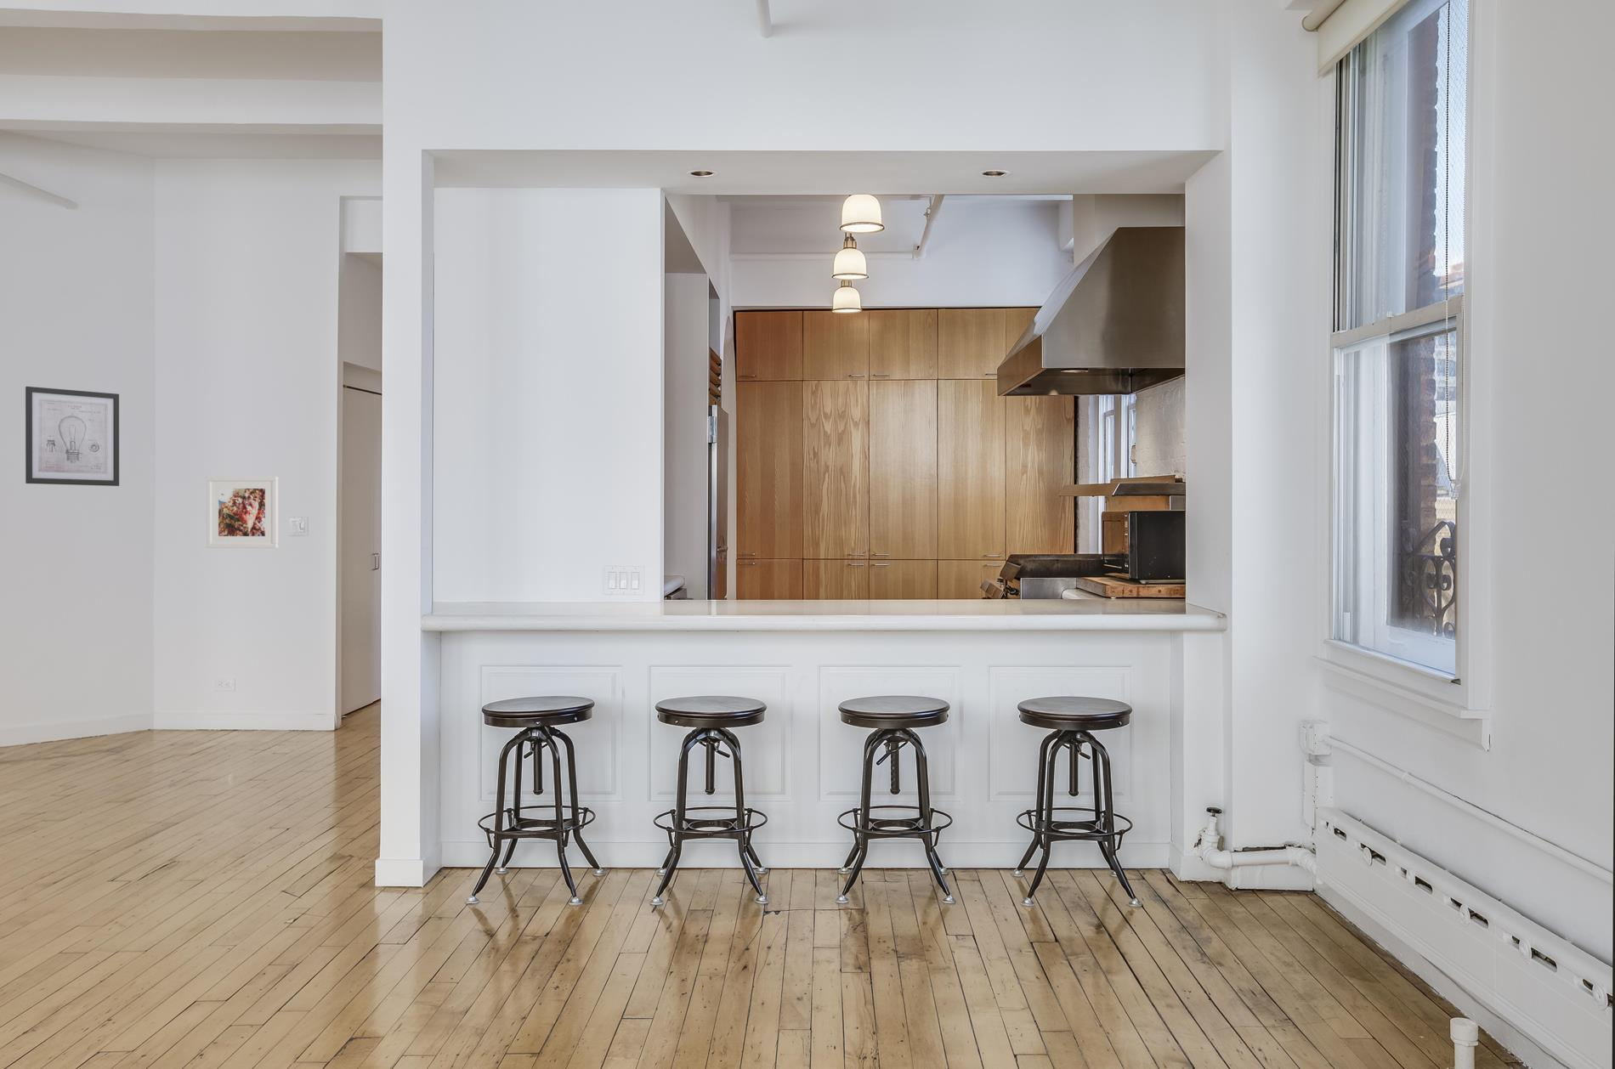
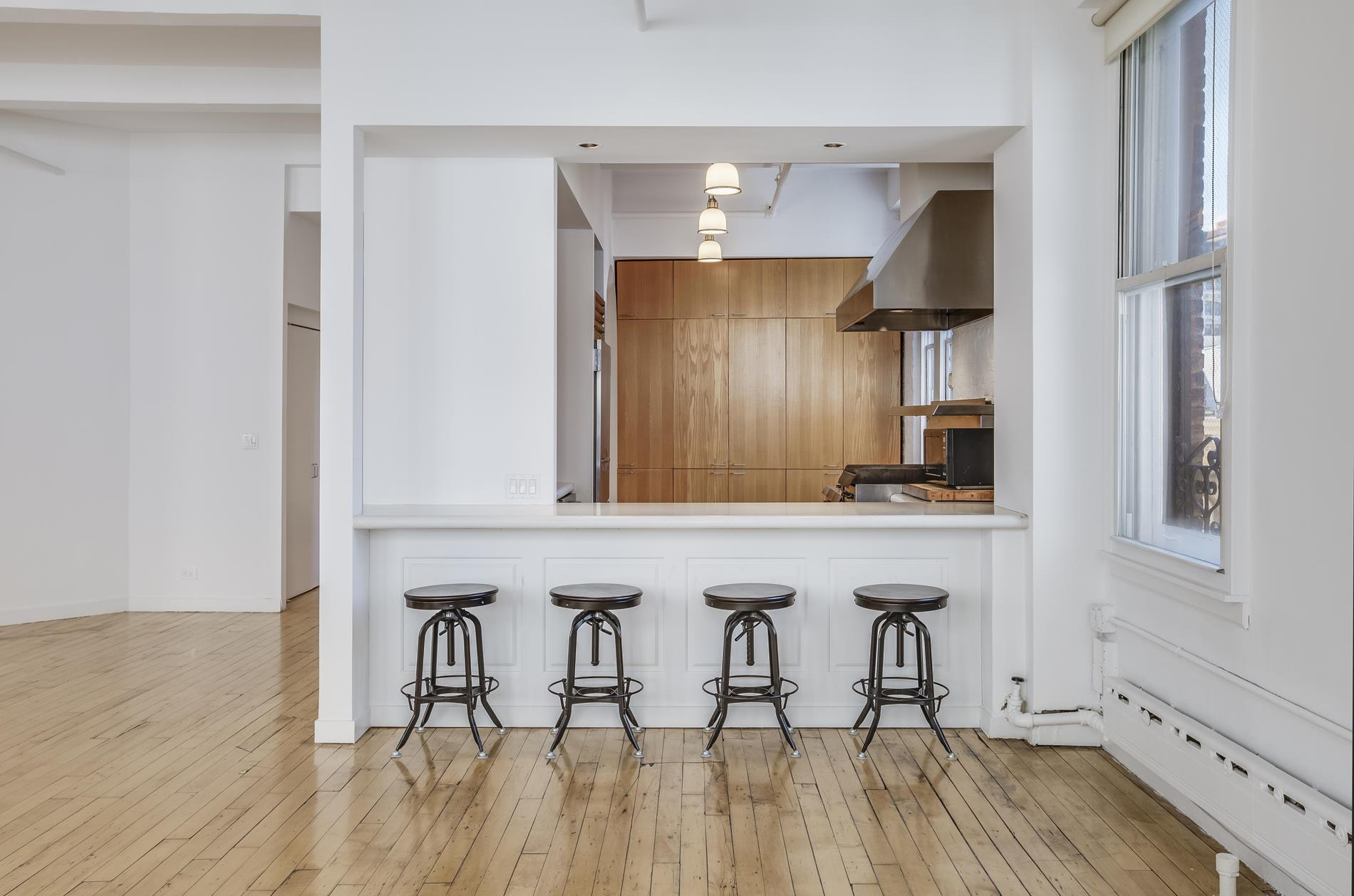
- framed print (242, 512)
- wall art (73, 437)
